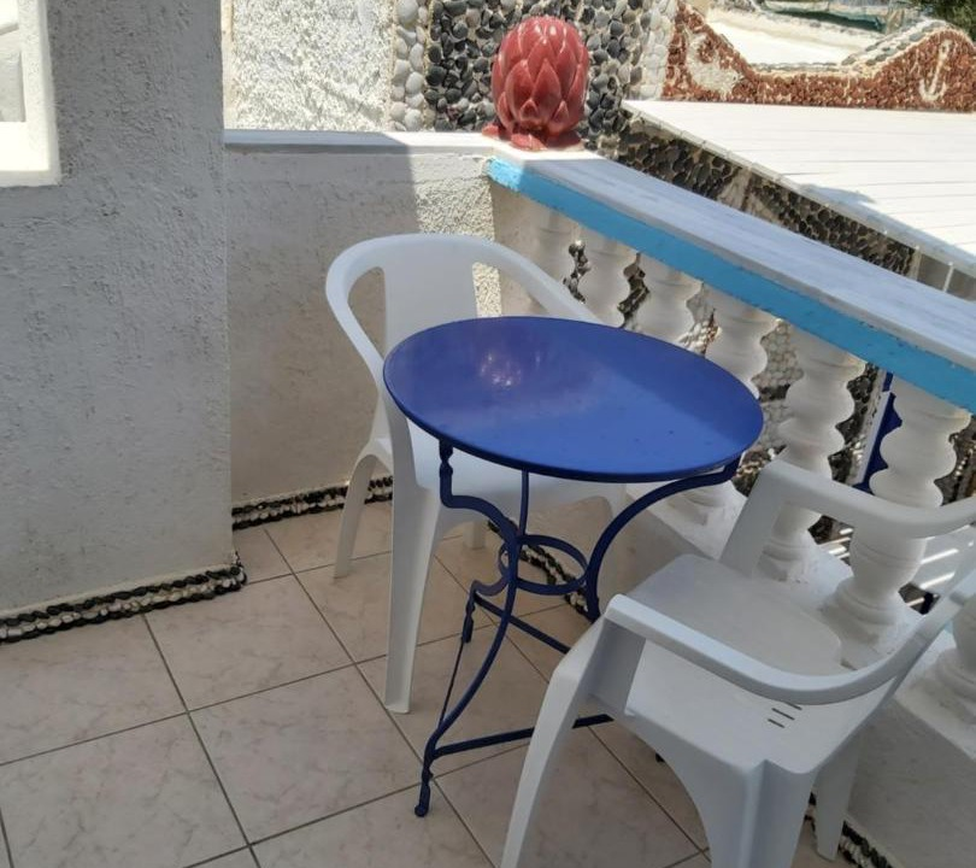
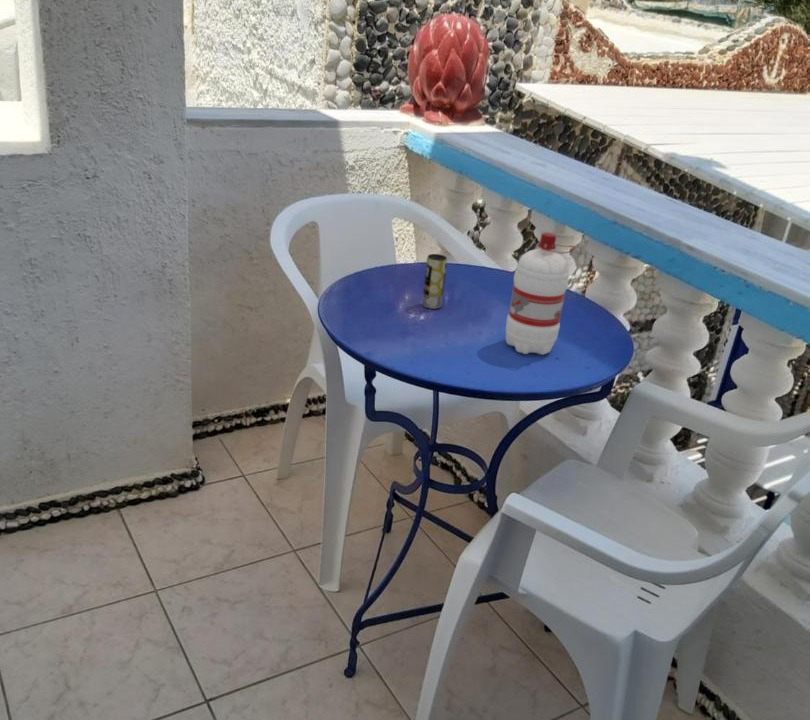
+ water bottle (538, 292)
+ beverage can (434, 281)
